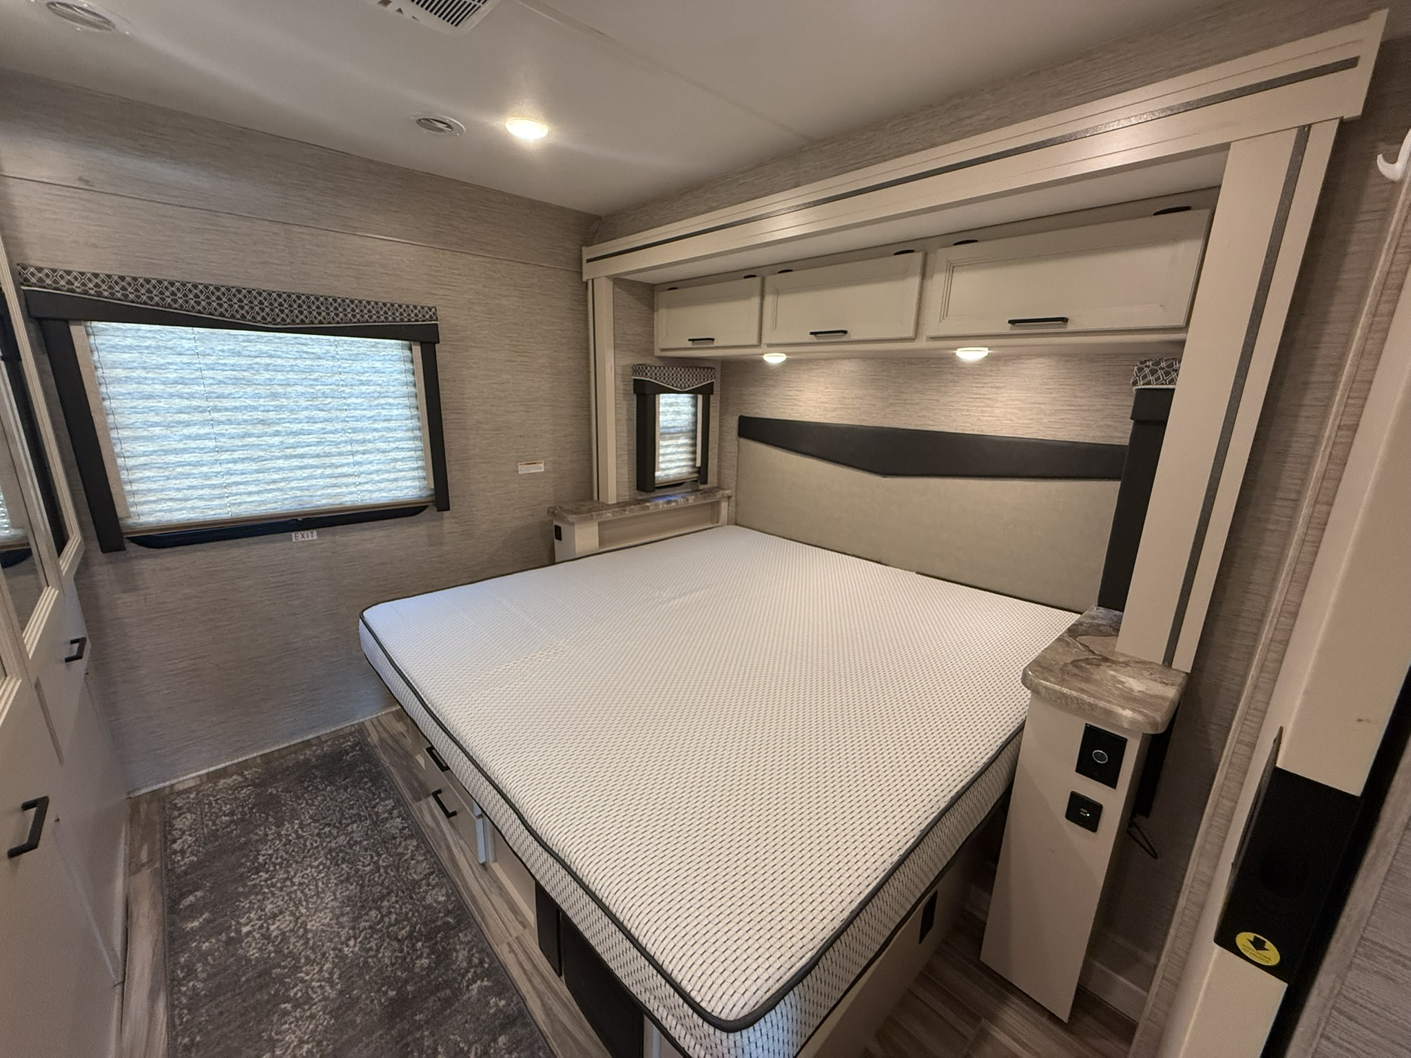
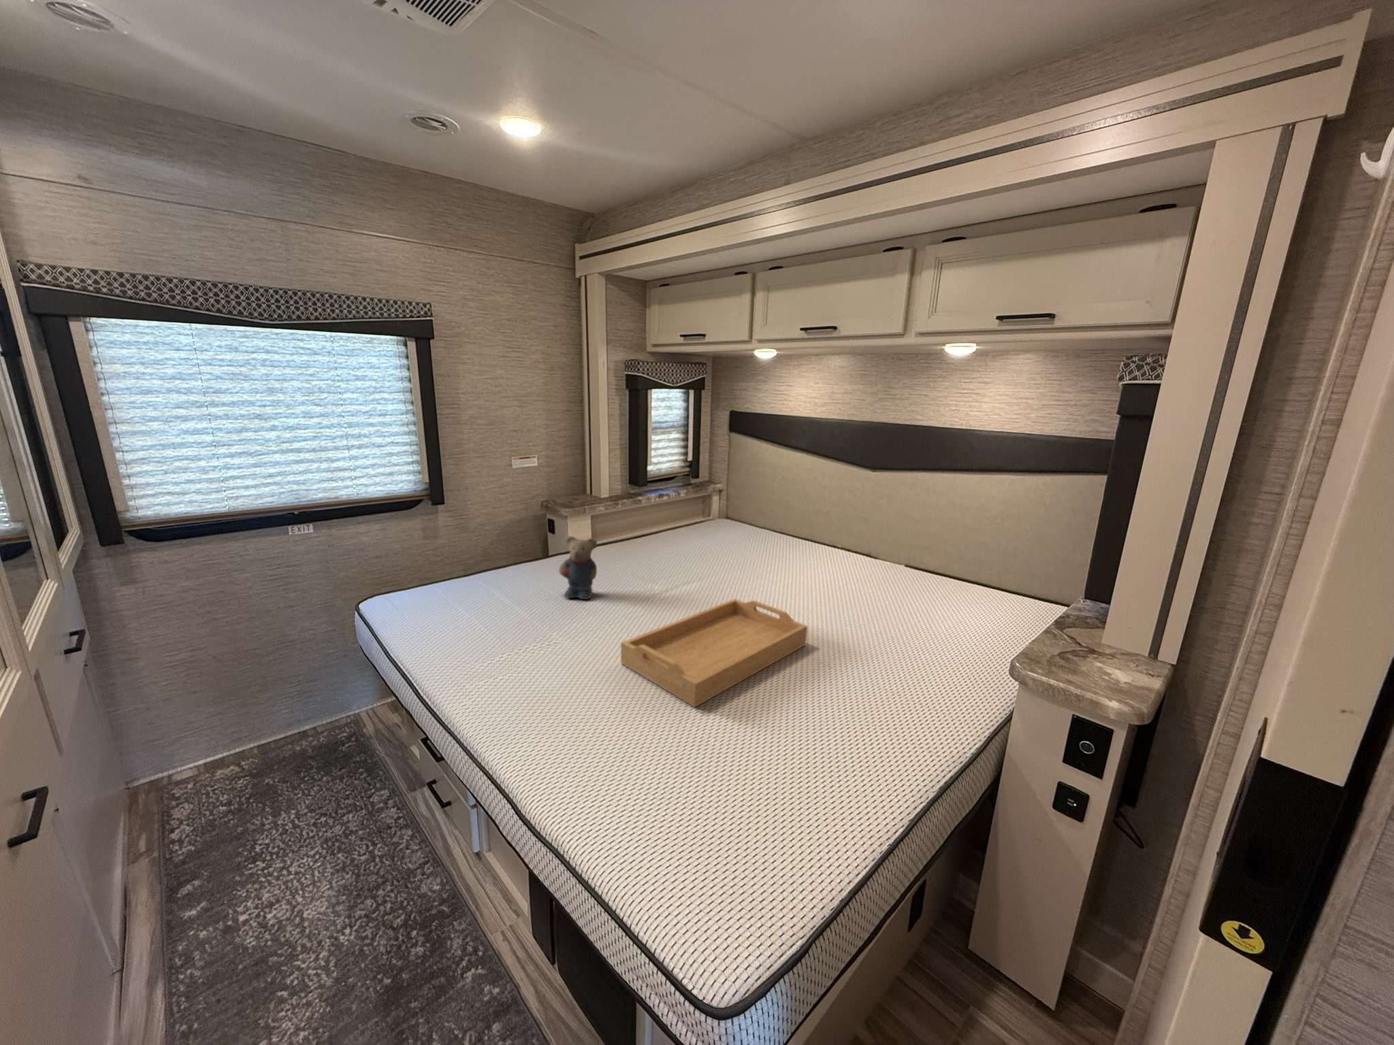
+ serving tray (718, 640)
+ teddy bear (578, 566)
